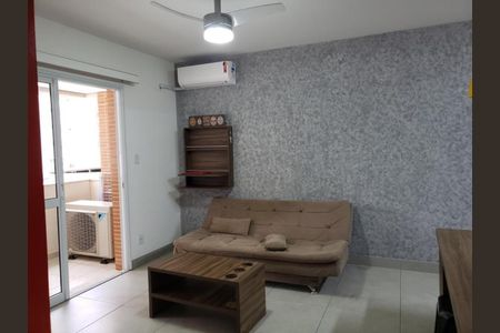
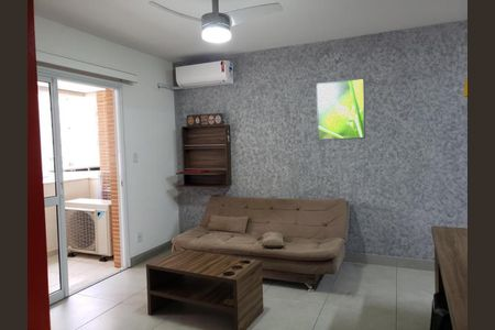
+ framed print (340, 110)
